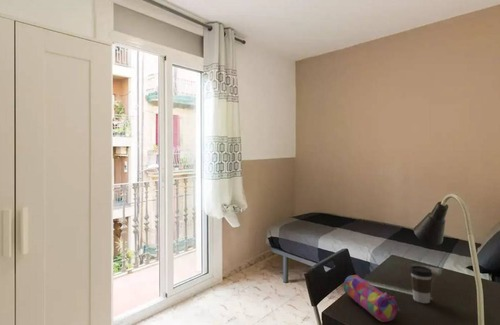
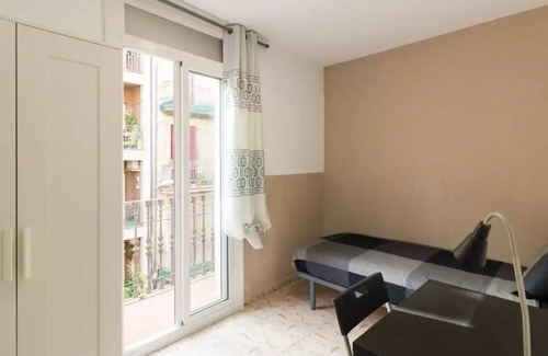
- coffee cup (421, 284)
- pencil case (369, 295)
